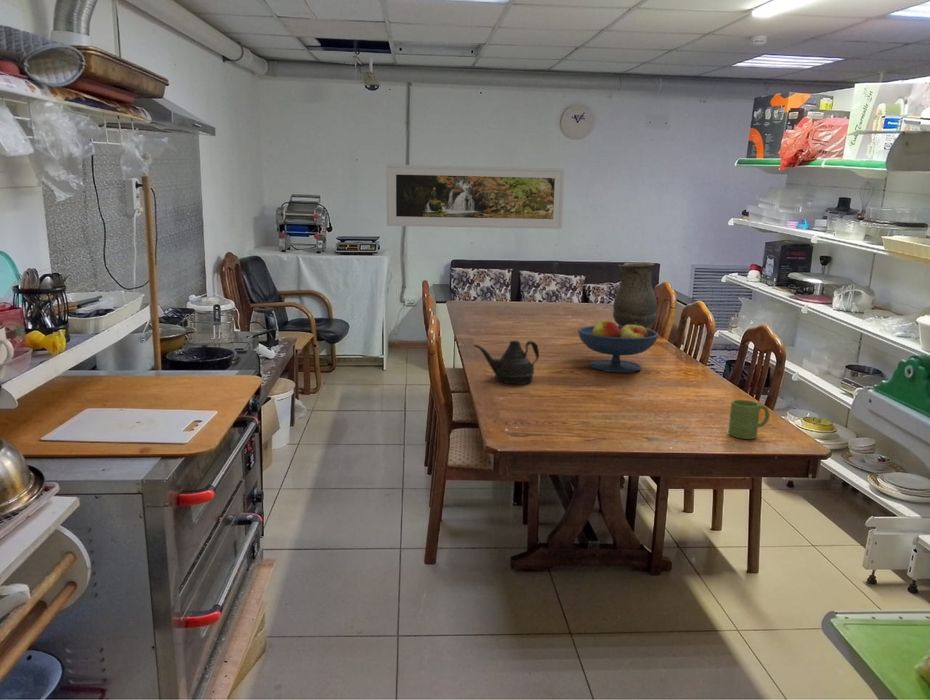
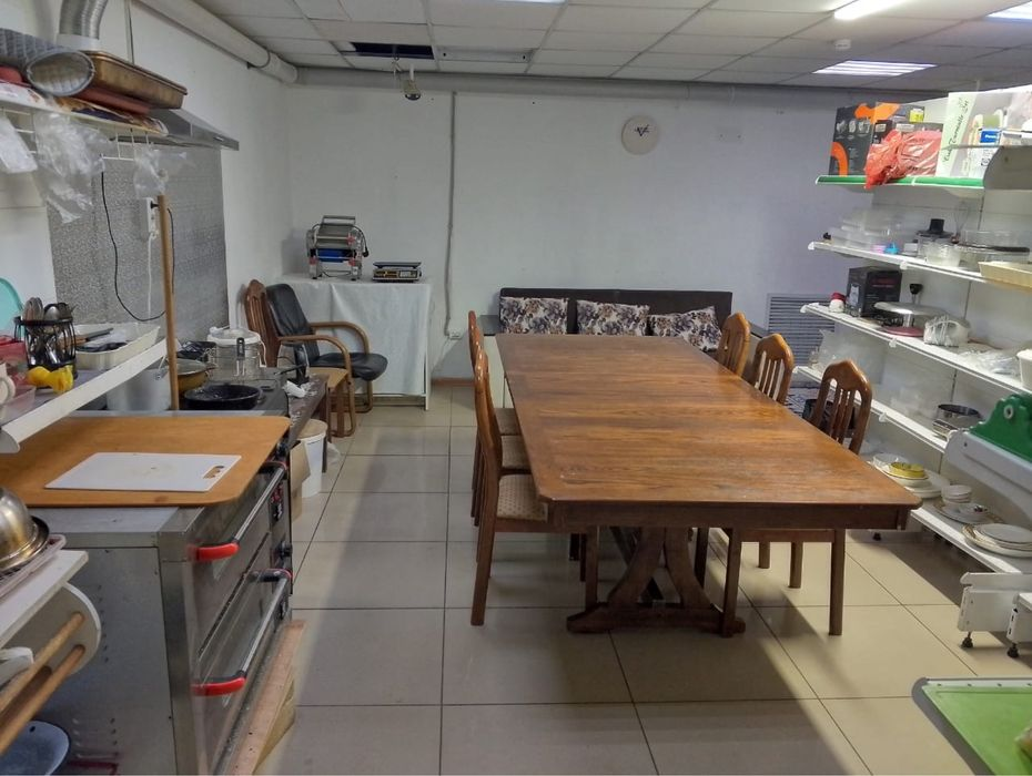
- vase (635, 297)
- fruit bowl (616, 343)
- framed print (475, 197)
- mug (749, 419)
- teapot (506, 360)
